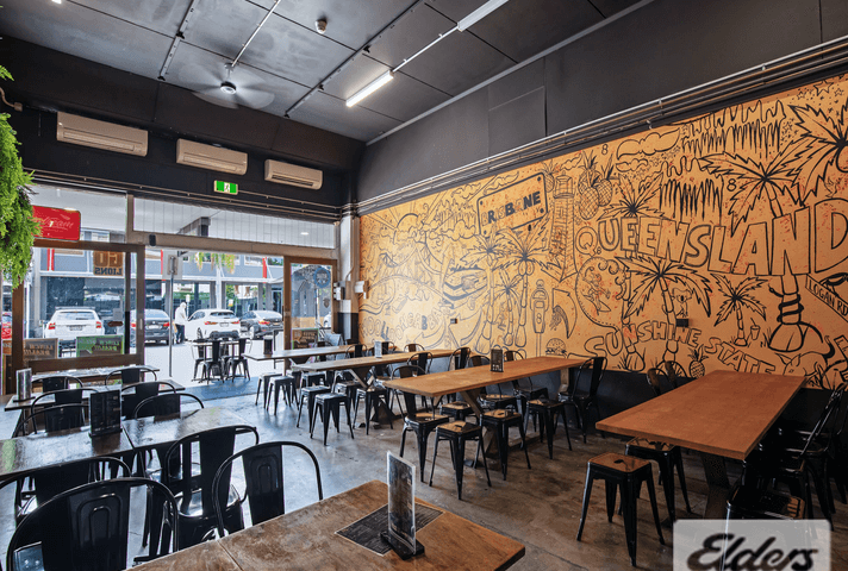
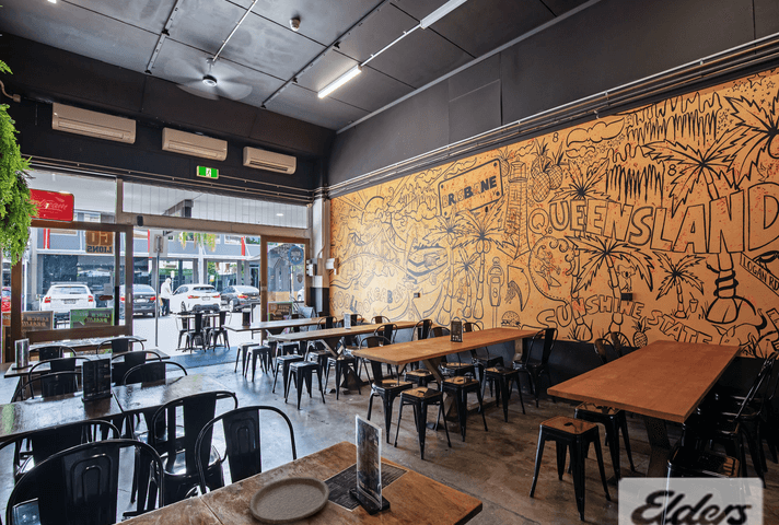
+ plate (290, 499)
